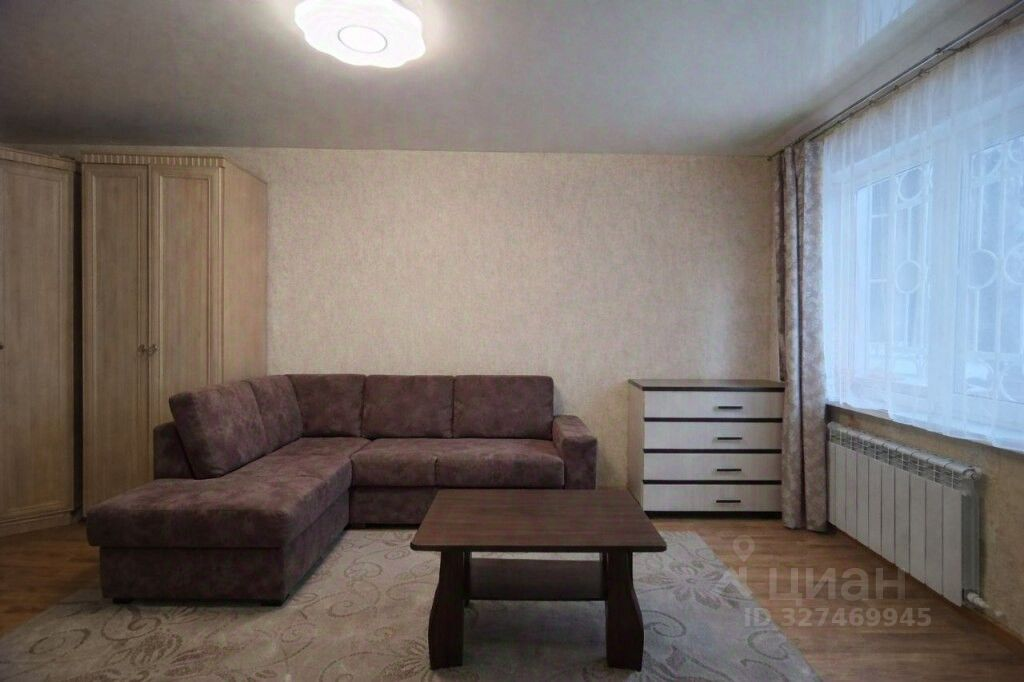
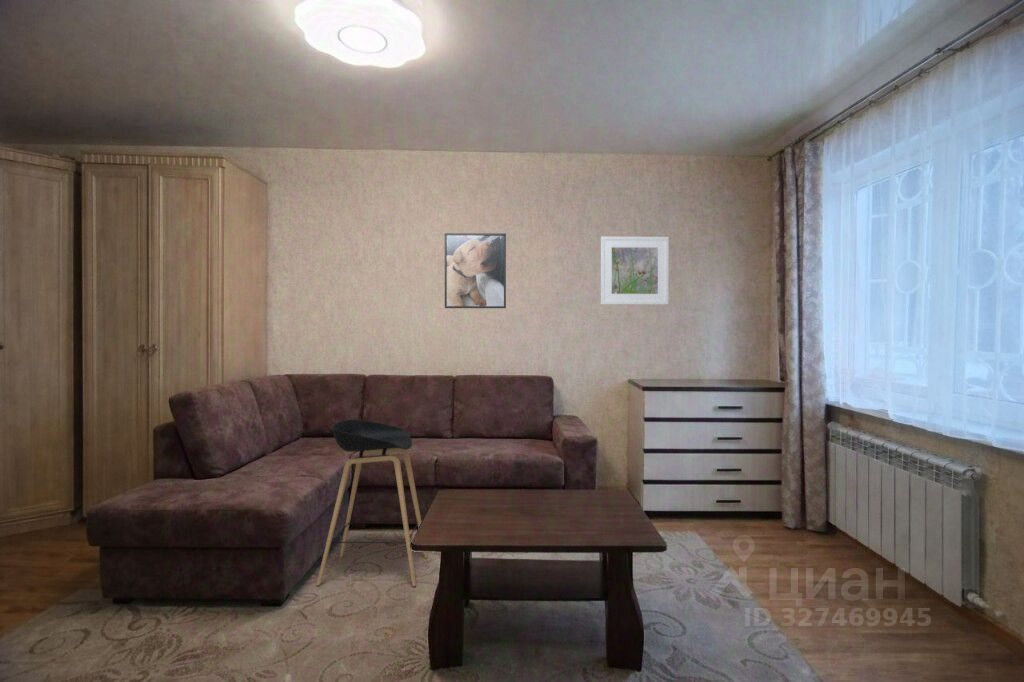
+ stool (355, 493)
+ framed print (634, 270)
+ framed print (475, 270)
